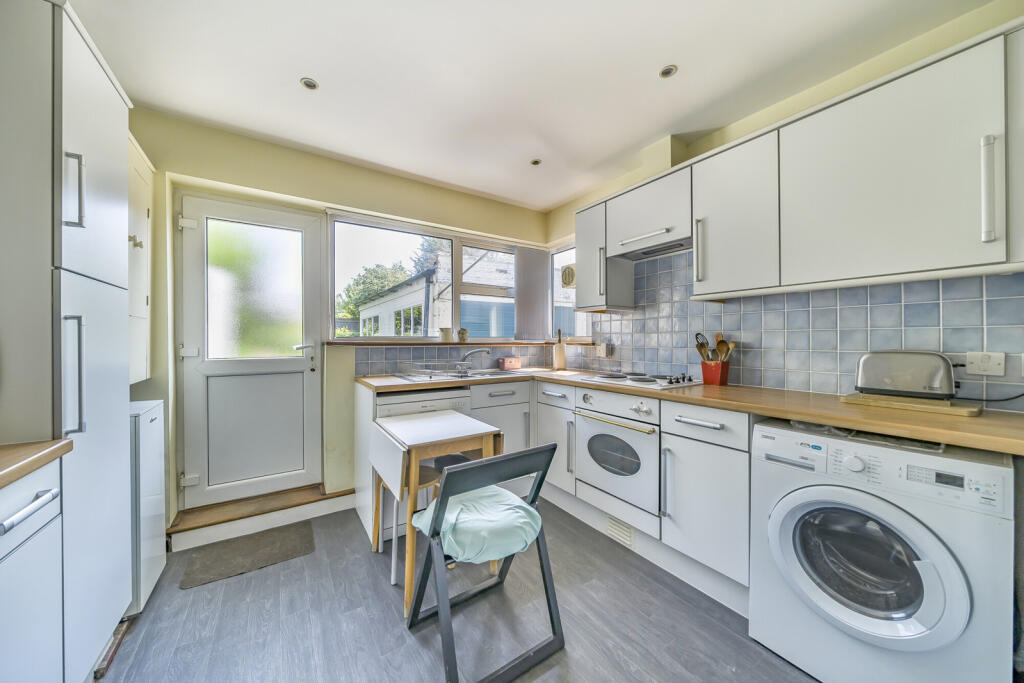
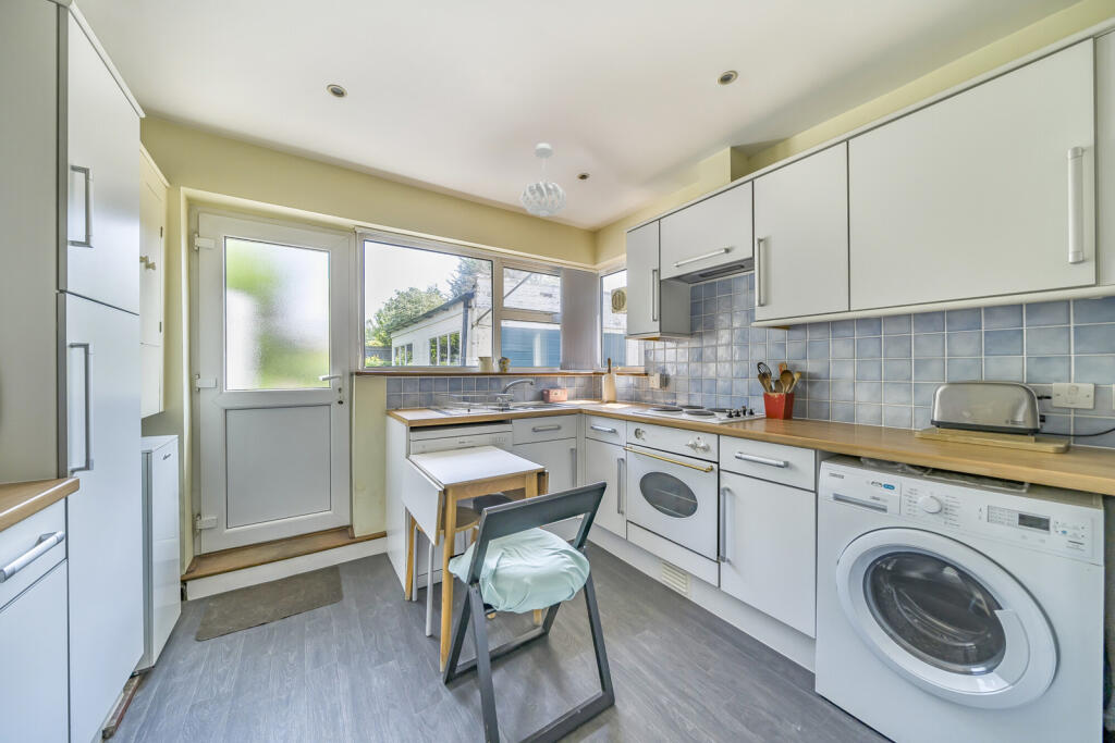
+ pendant light (543, 182)
